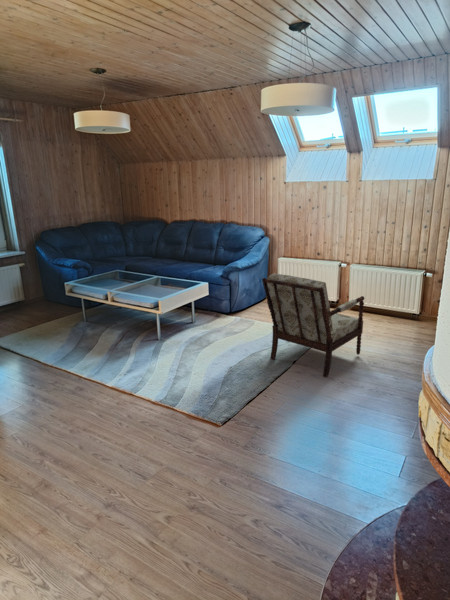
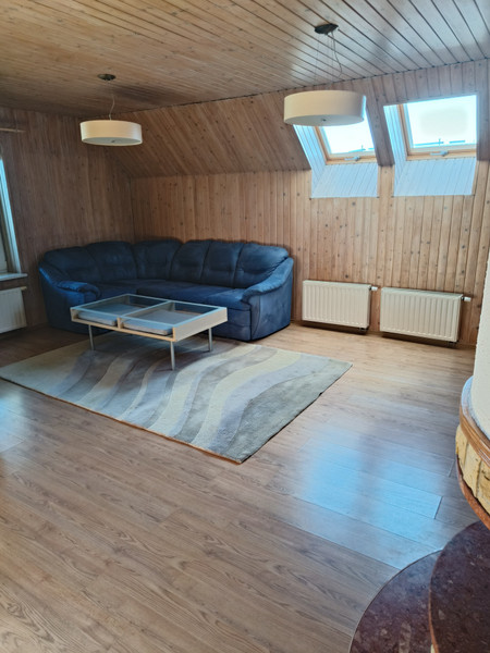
- armchair (313, 316)
